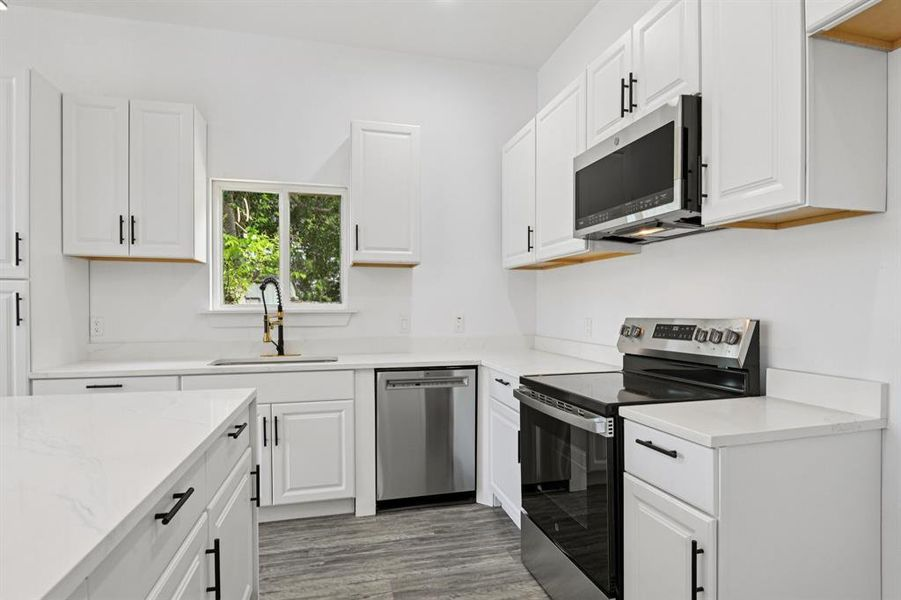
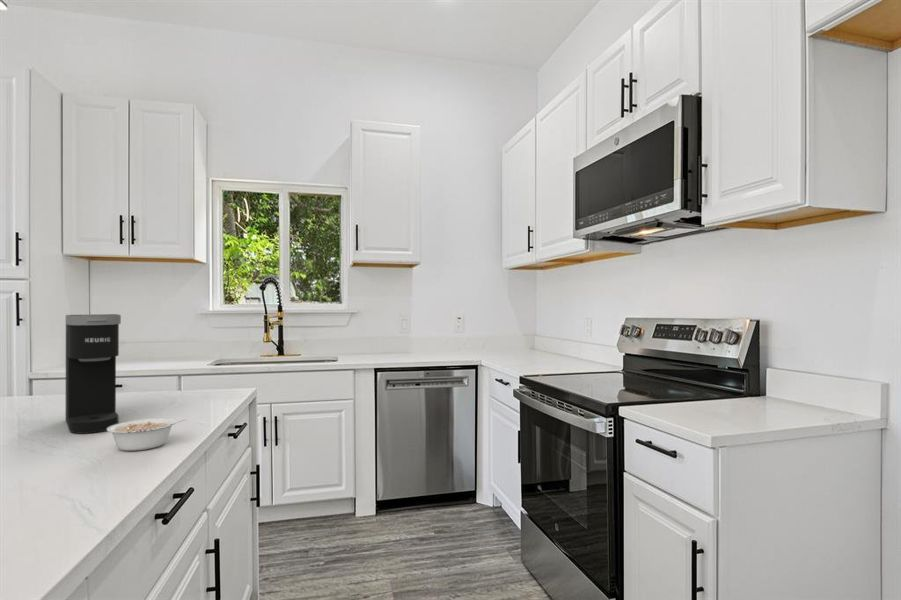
+ coffee maker (91, 368)
+ legume (145, 432)
